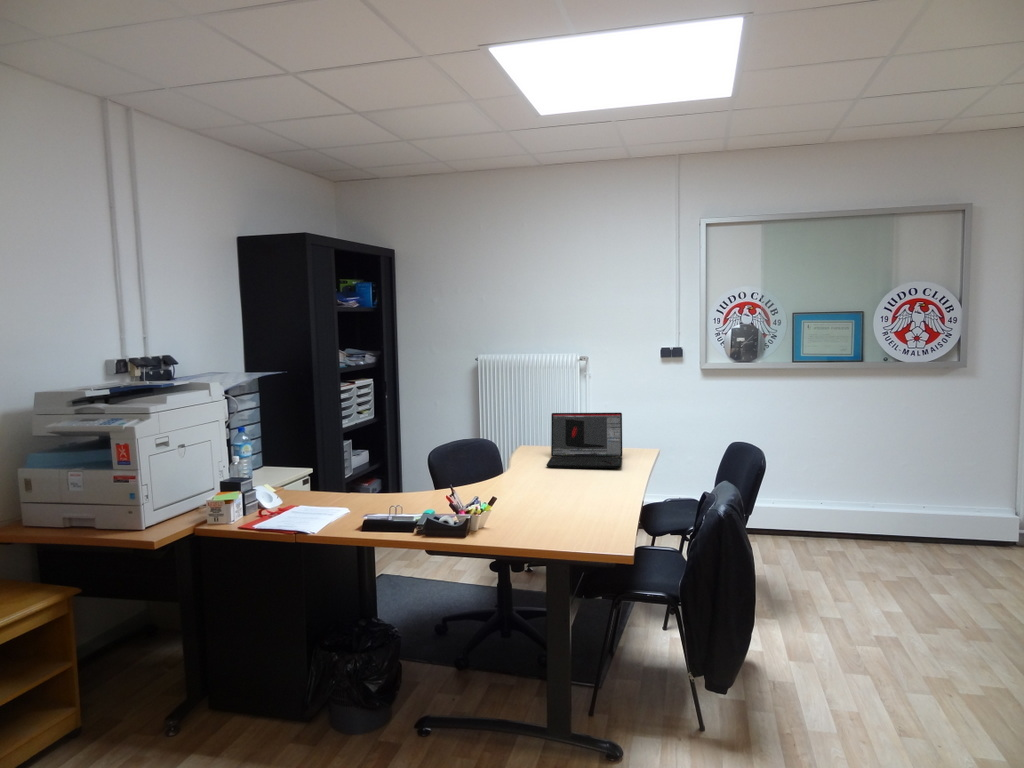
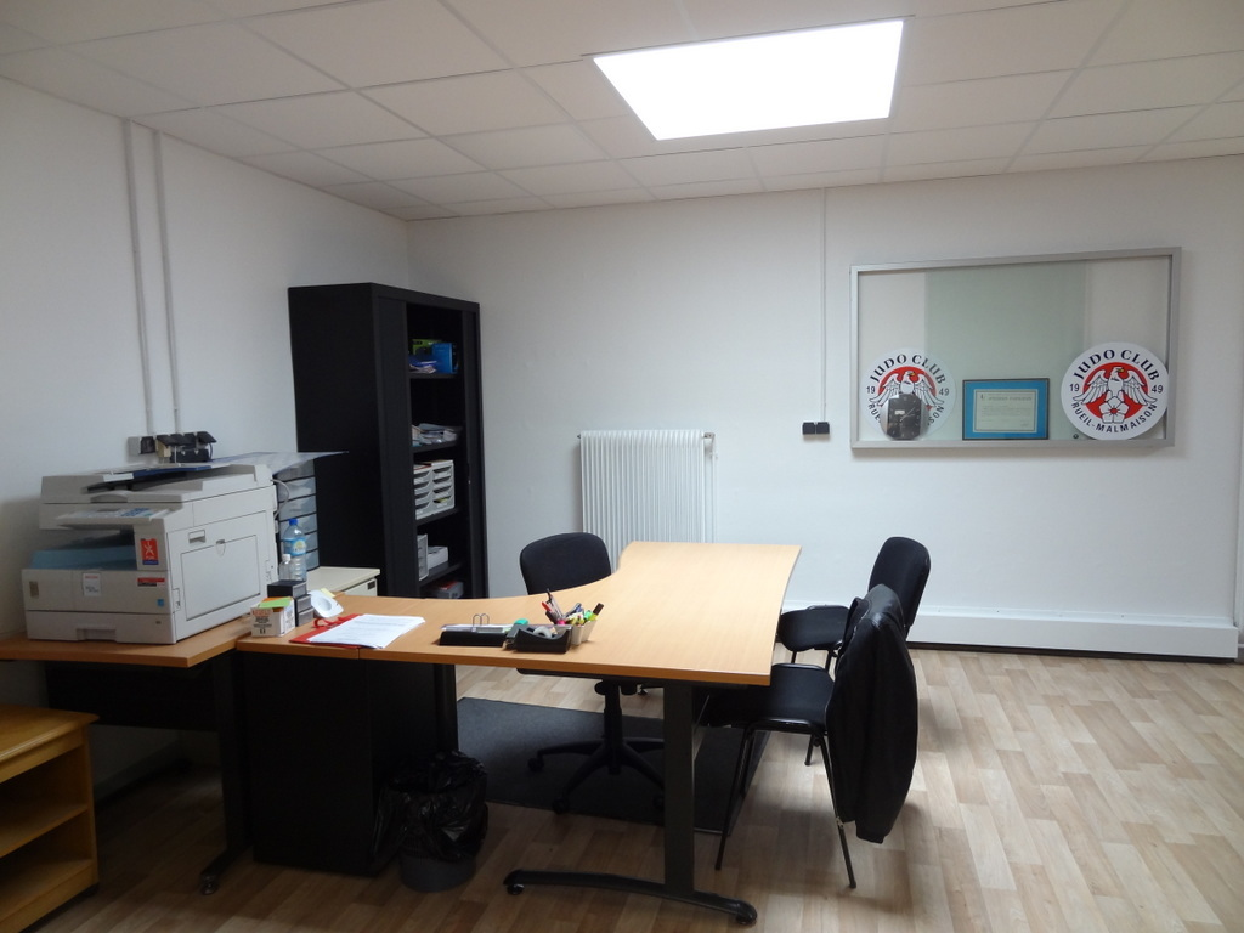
- laptop (585, 439)
